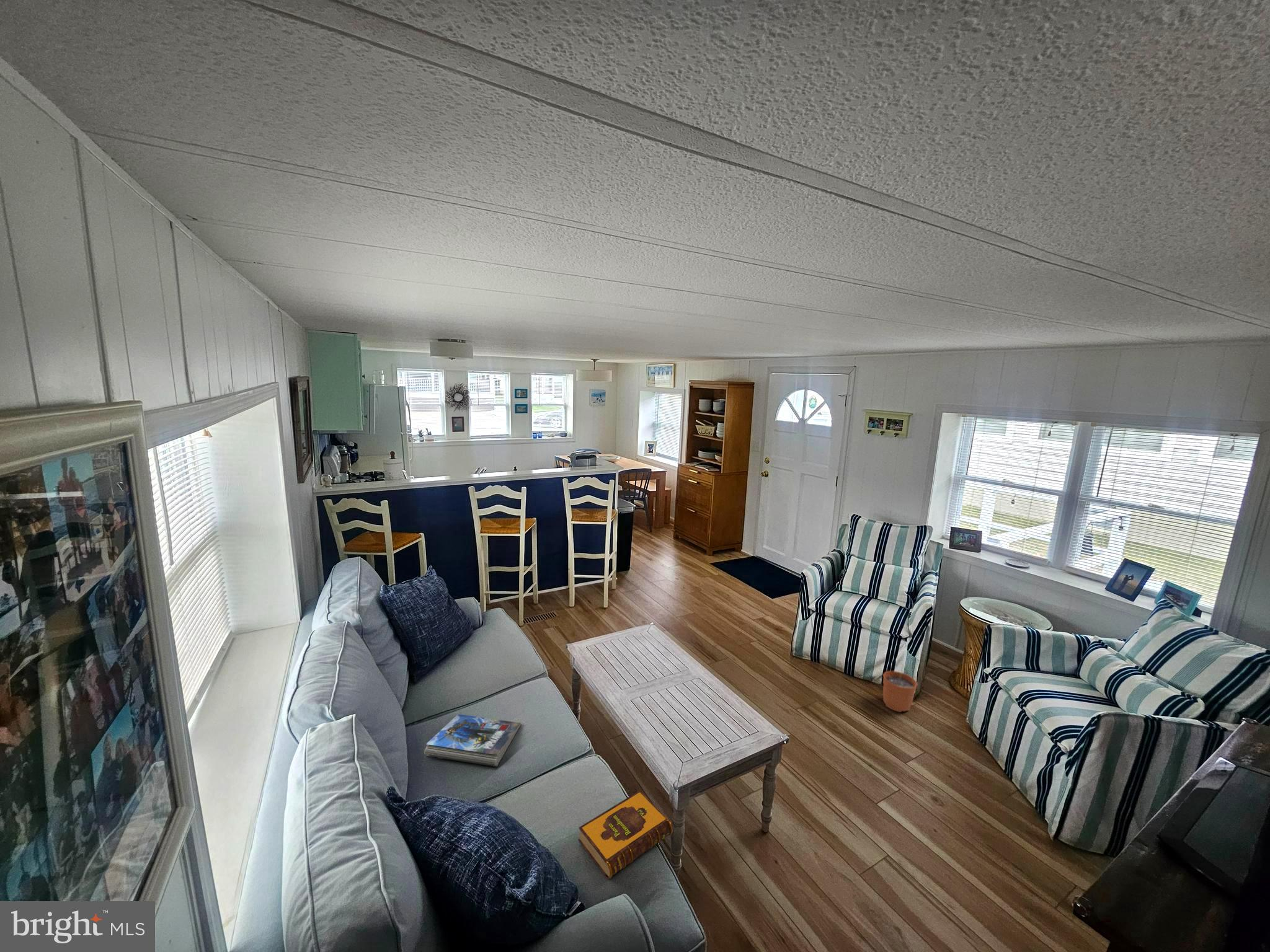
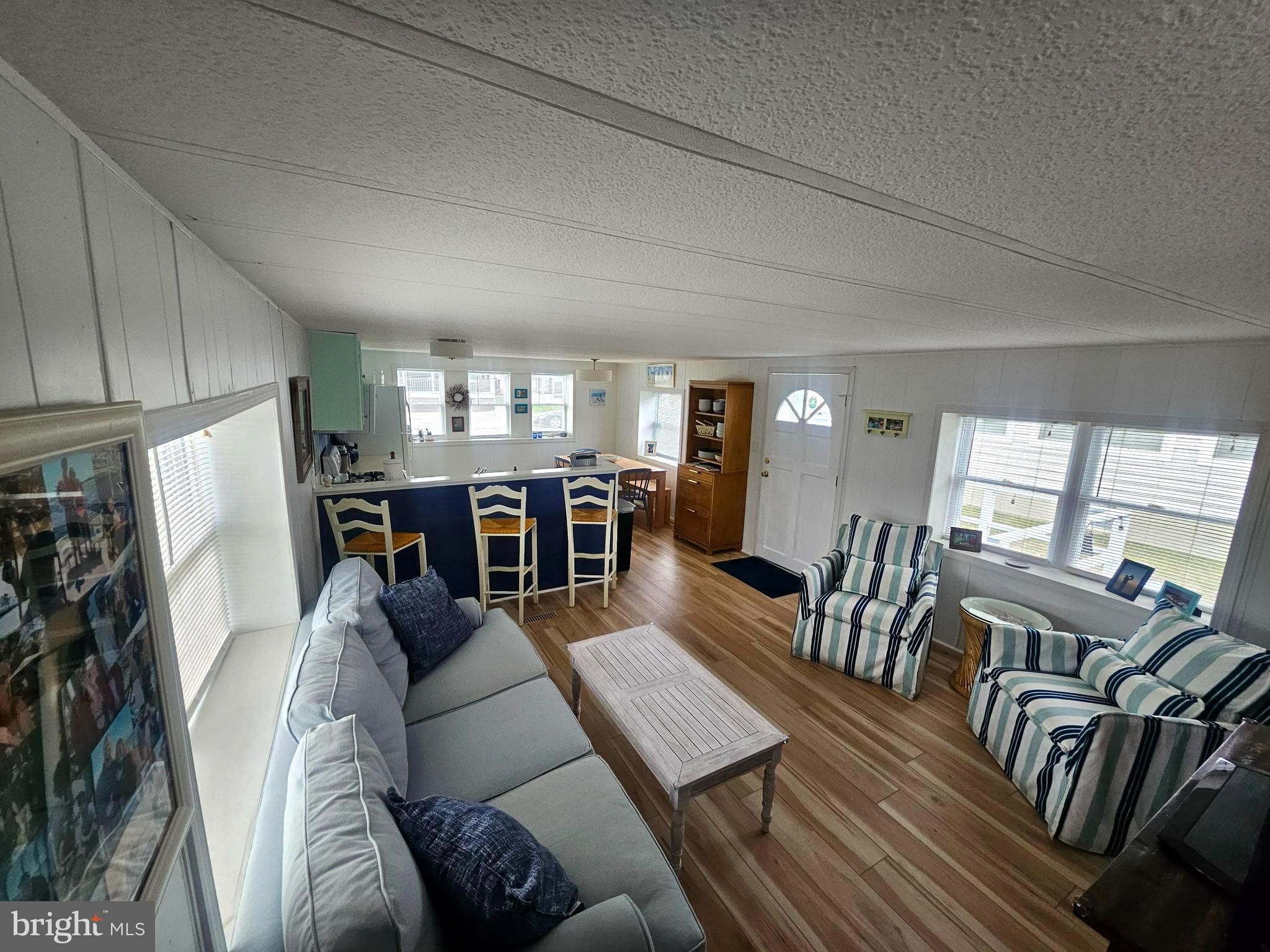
- magazine (475, 734)
- plant pot (899, 685)
- hardback book (626, 832)
